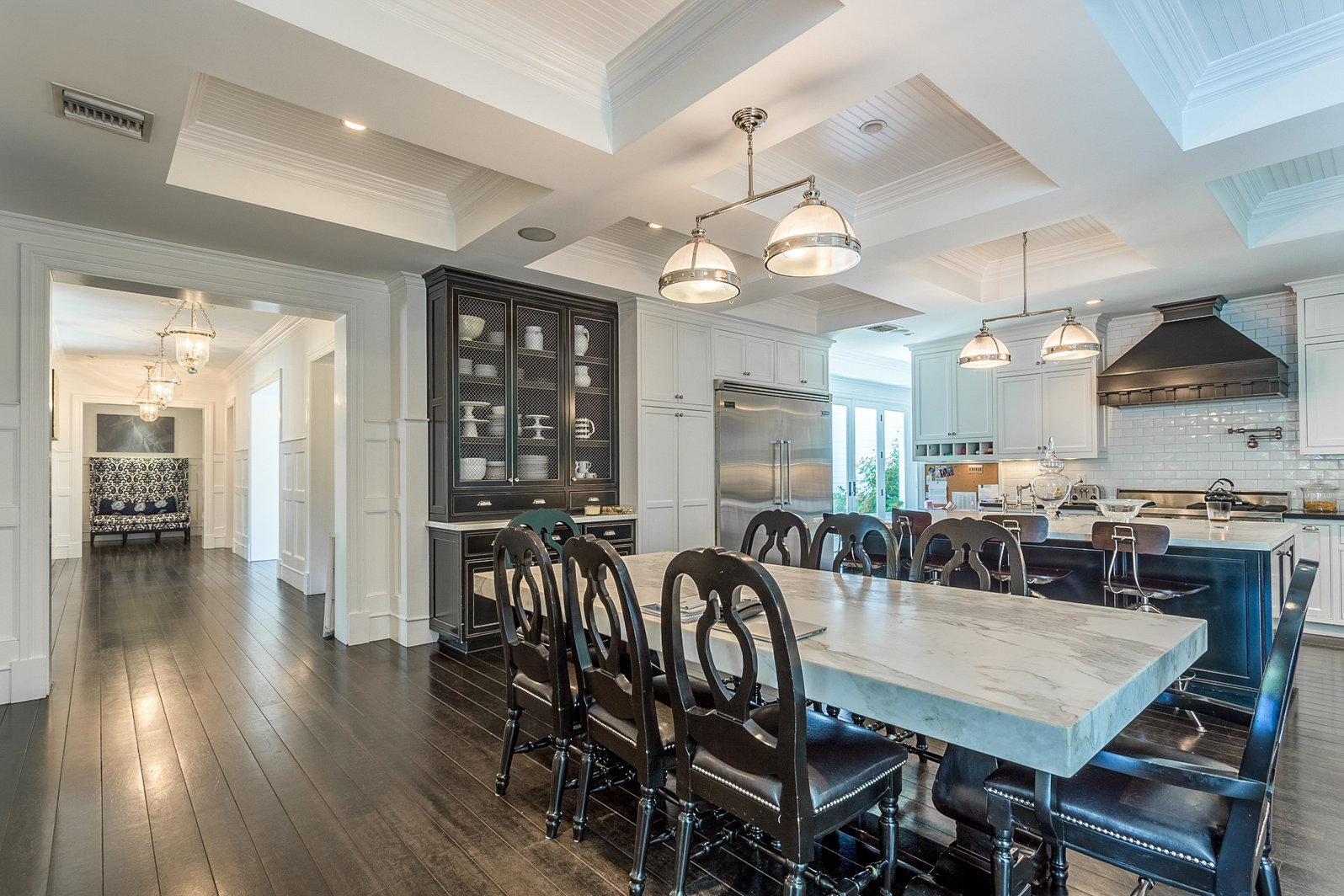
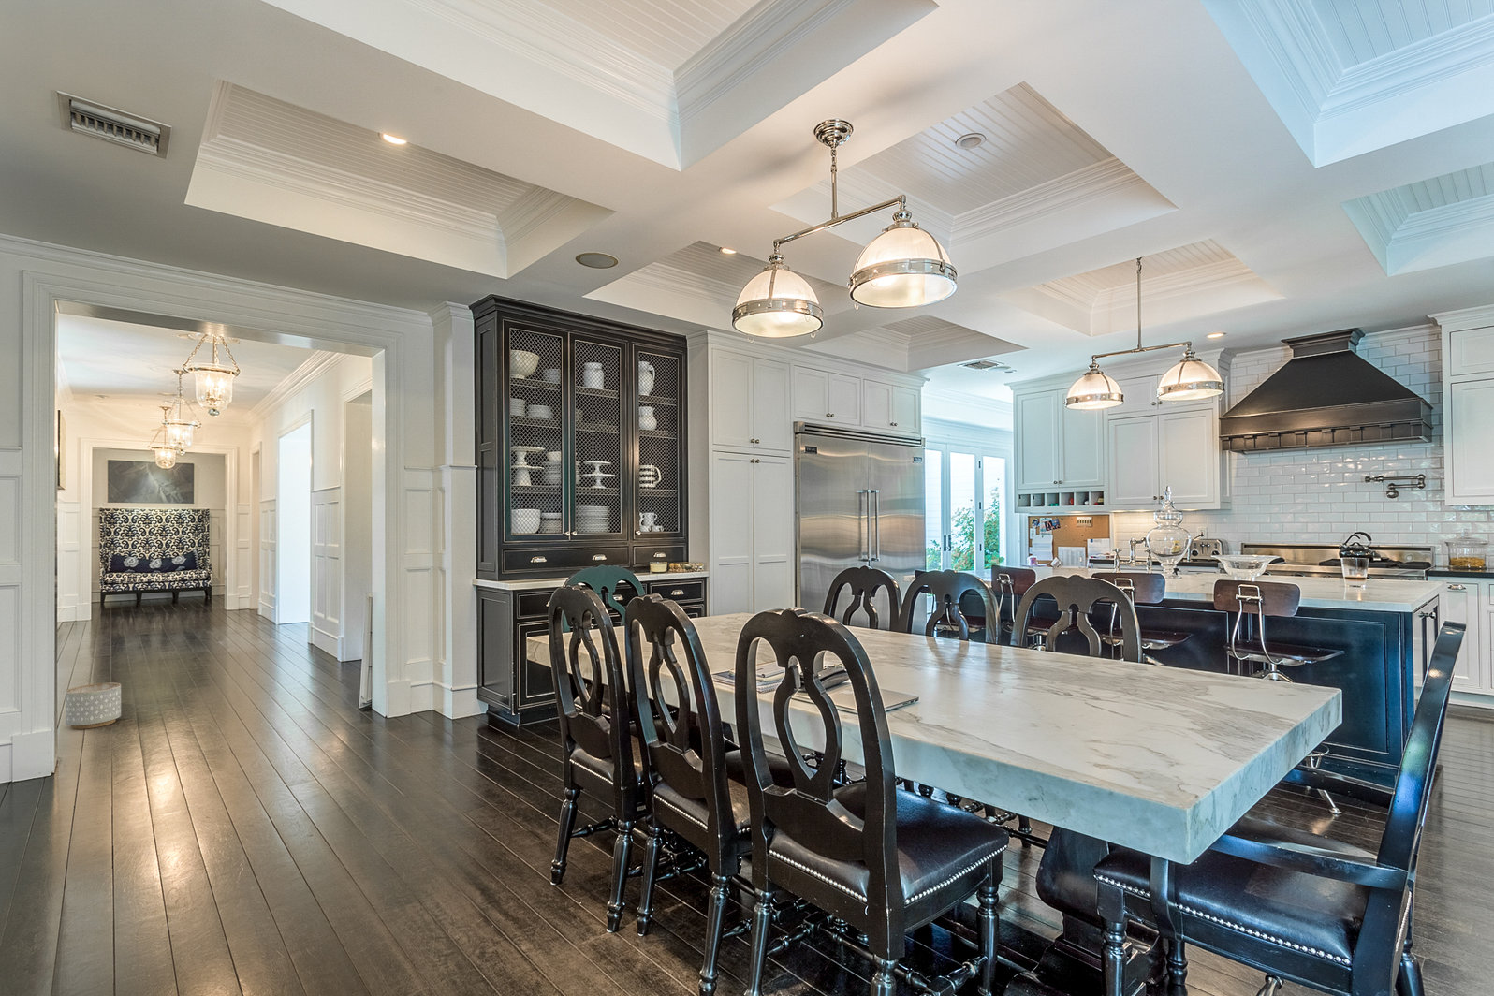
+ planter (93, 706)
